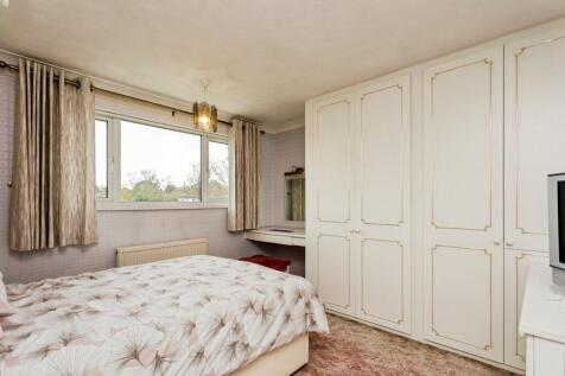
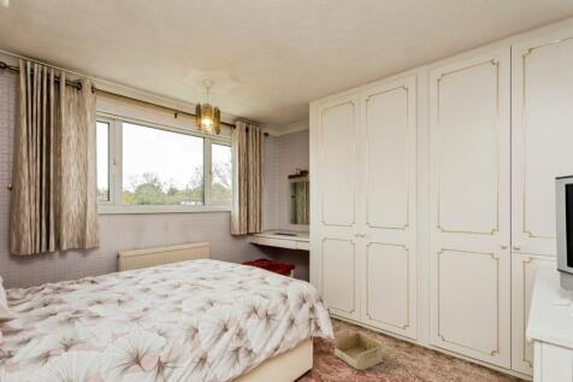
+ storage bin (358, 349)
